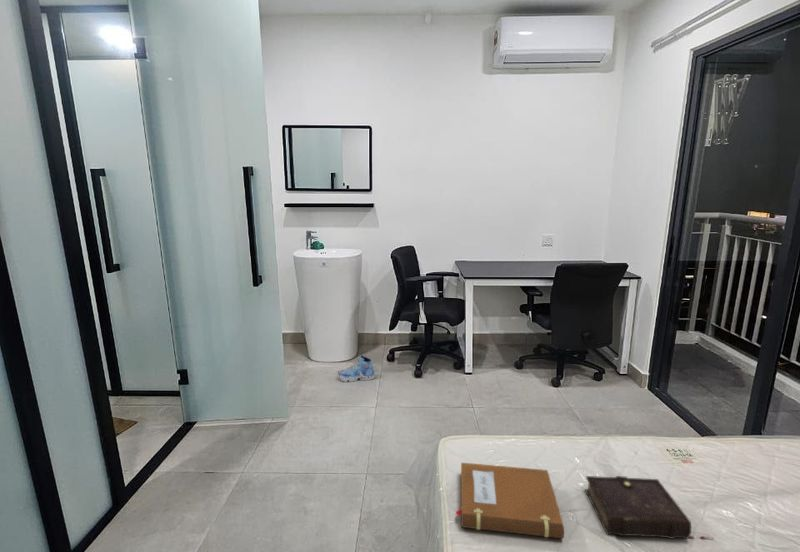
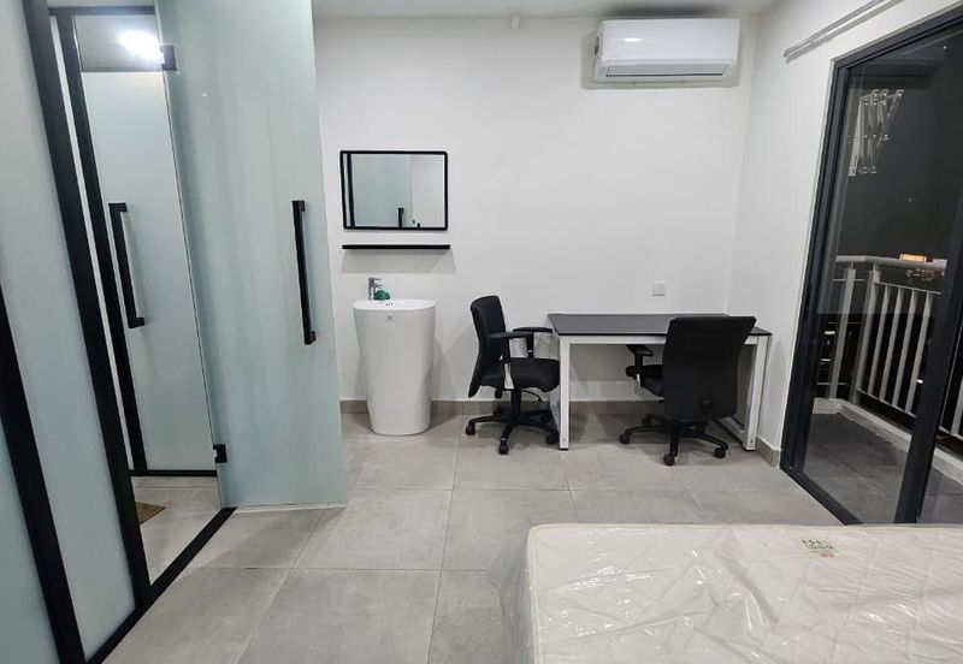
- notebook (504, 497)
- shoe (356, 367)
- book (647, 505)
